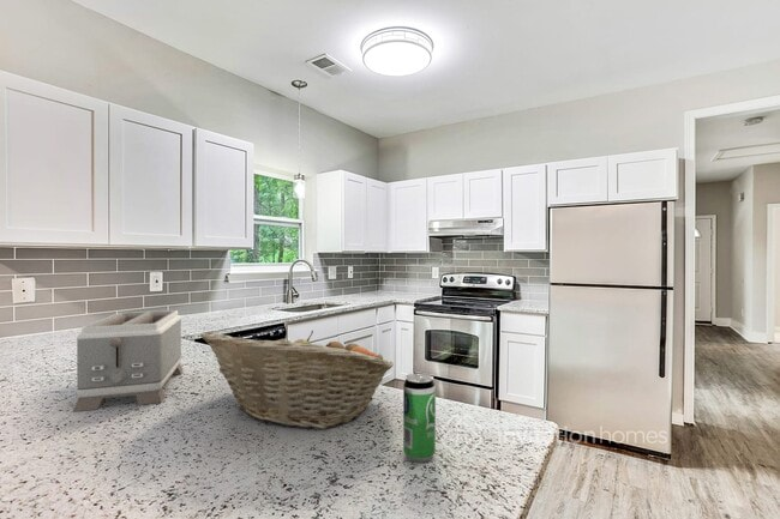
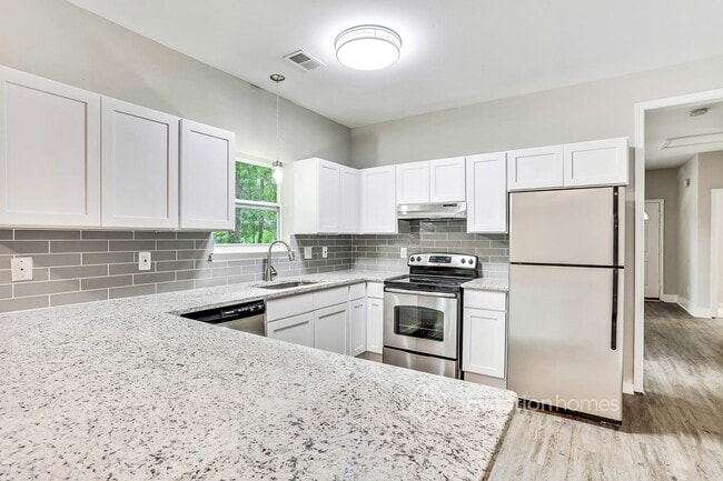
- fruit basket (298, 366)
- beverage can (419, 416)
- toaster (134, 354)
